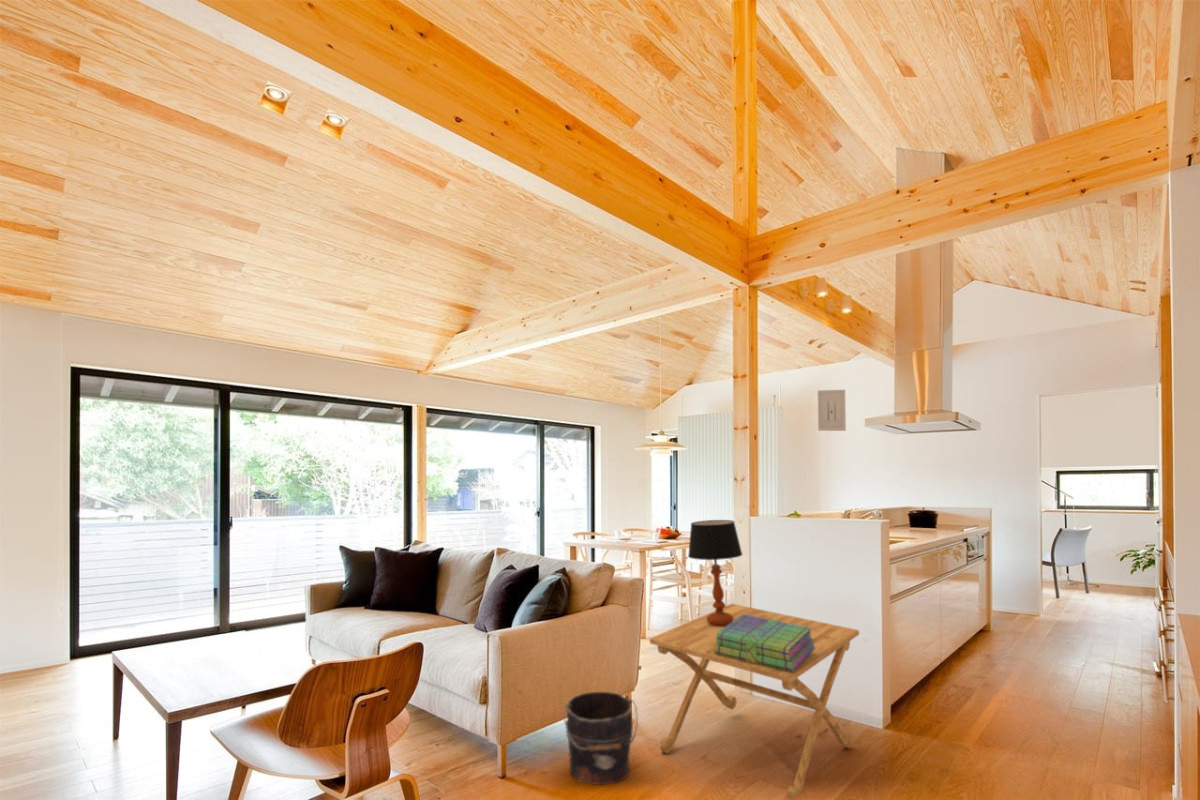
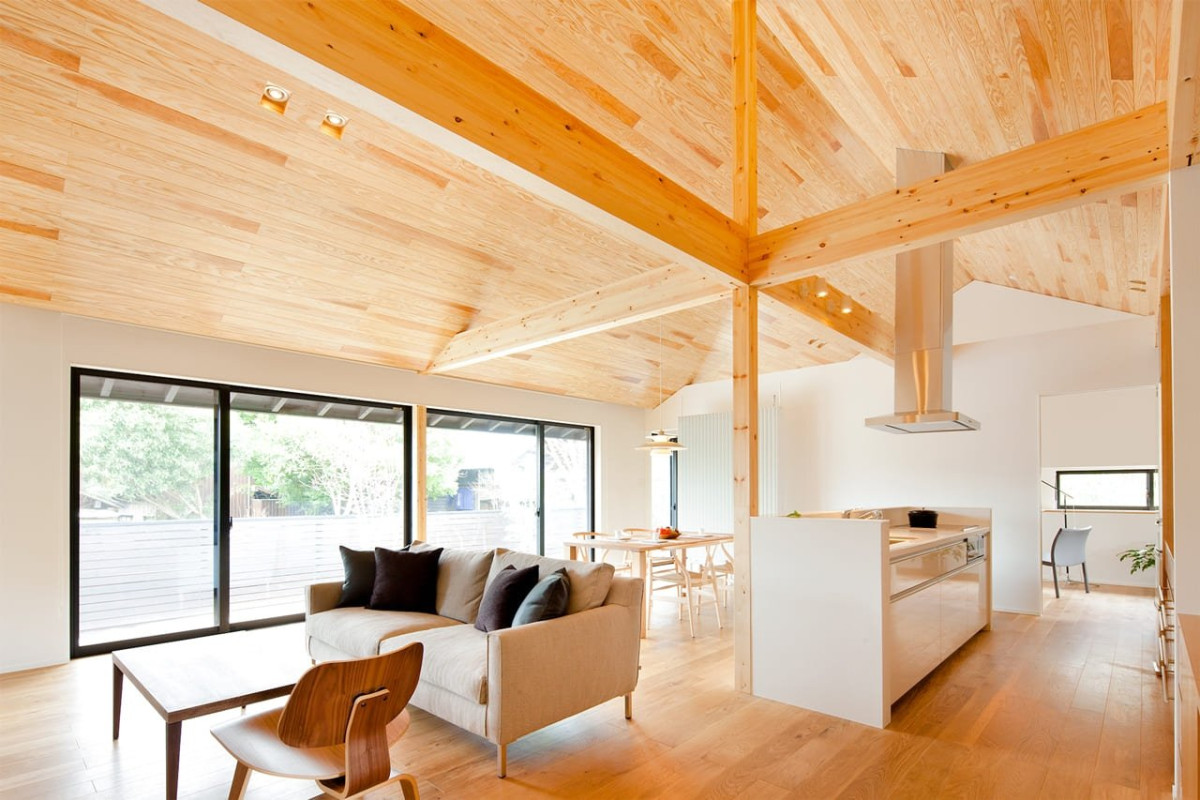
- side table (756, 691)
- stack of books (765, 642)
- wall art (831, 410)
- bucket (599, 735)
- table lamp (719, 572)
